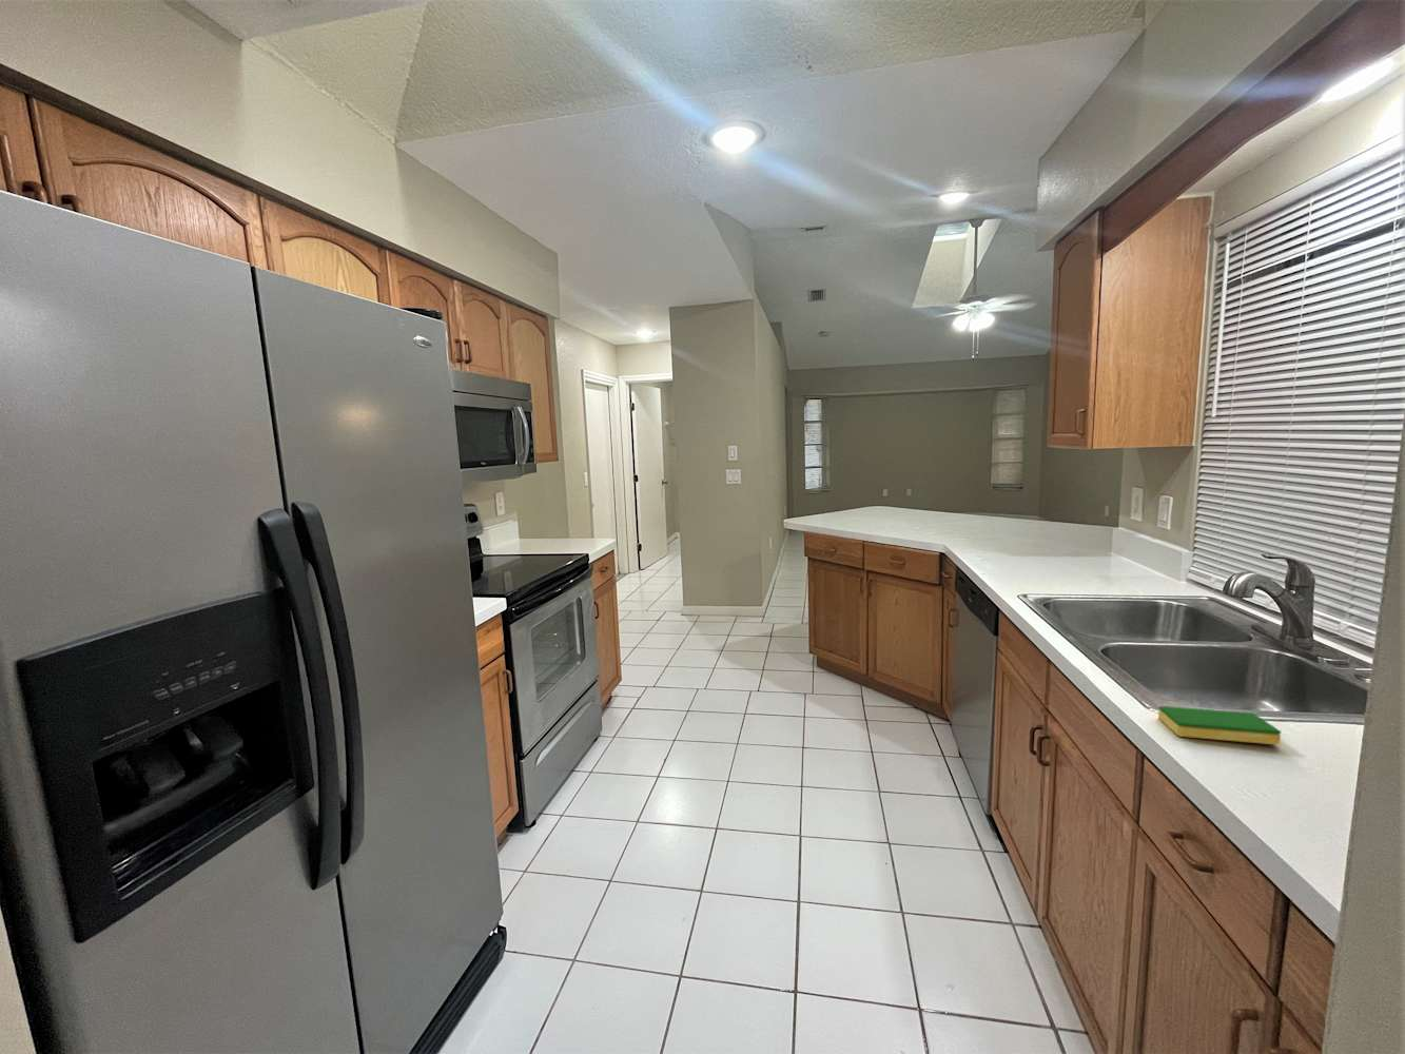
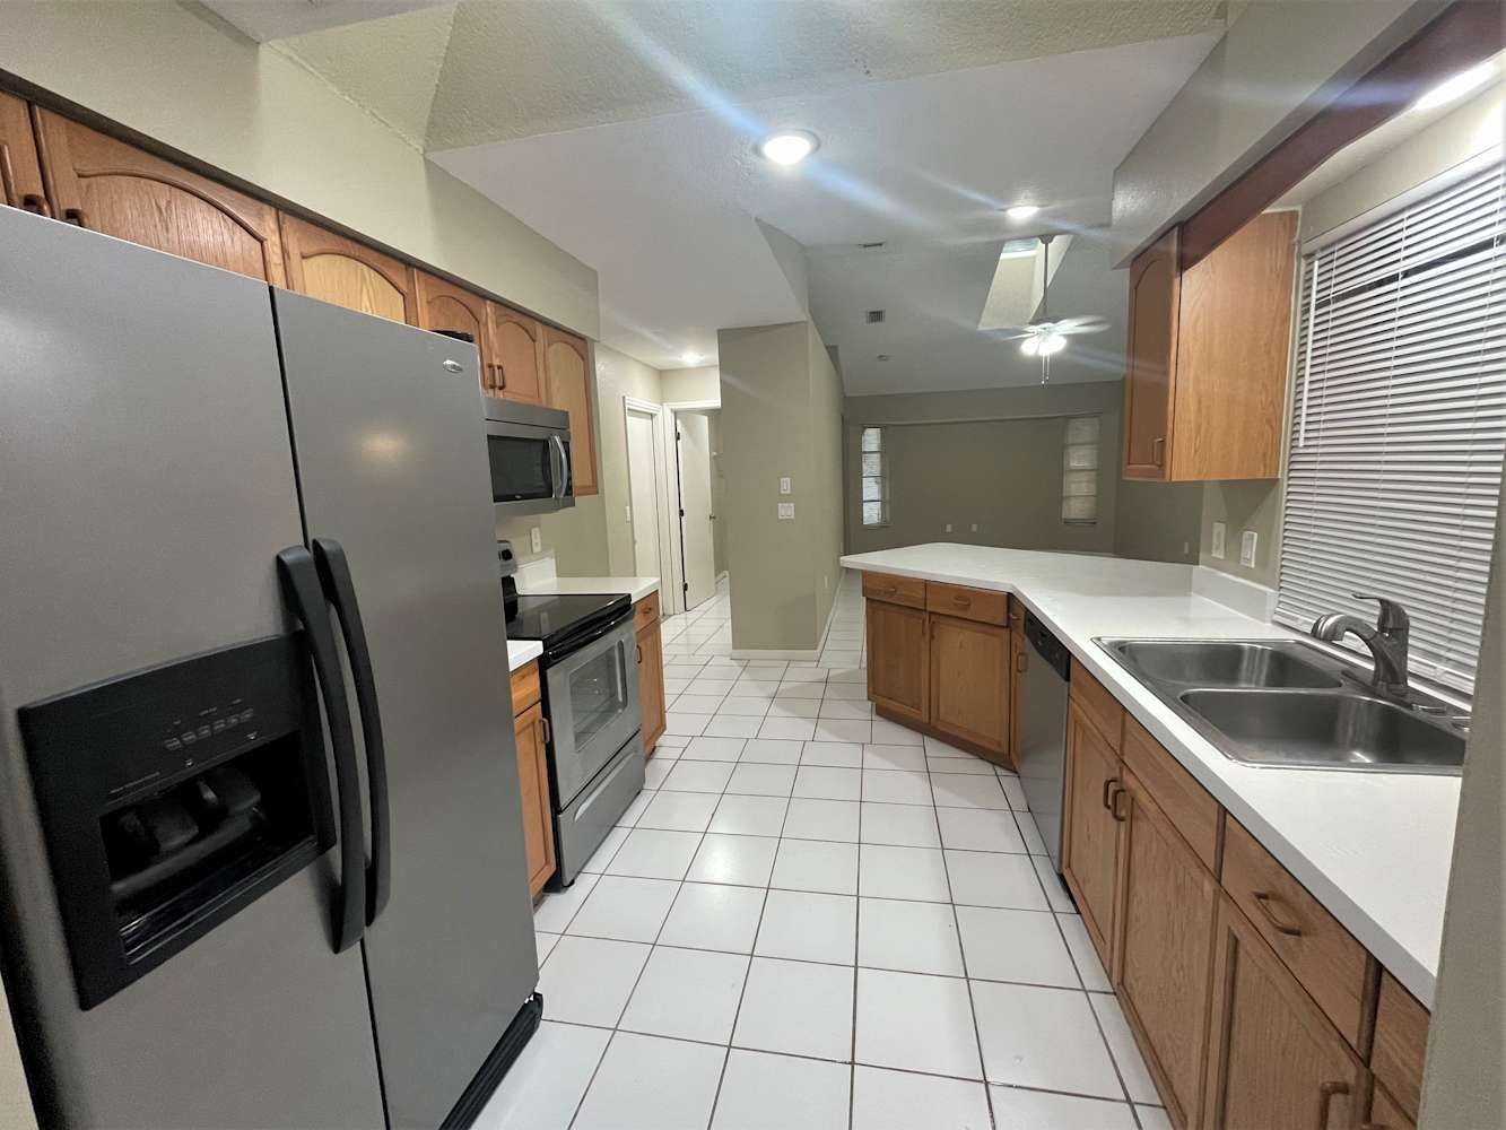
- dish sponge (1217, 724)
